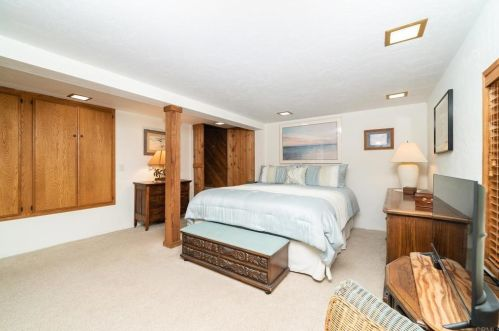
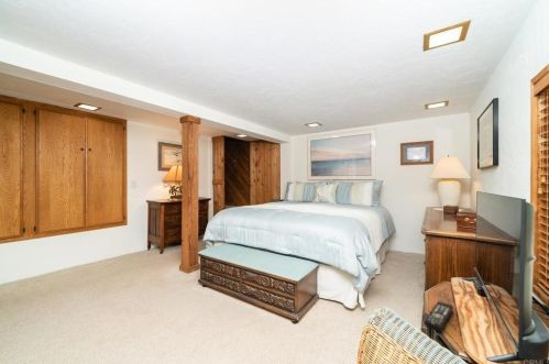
+ remote control (439, 315)
